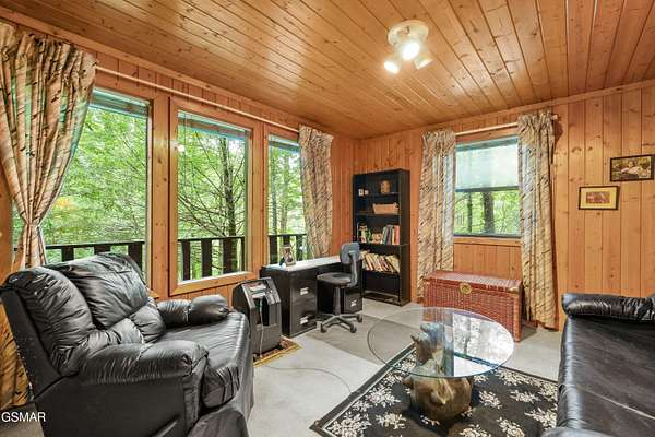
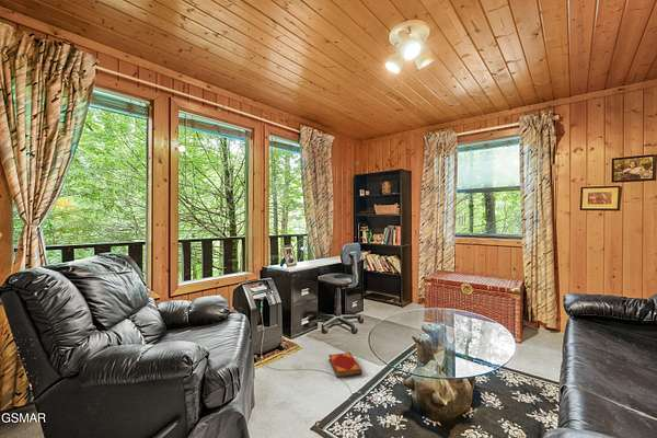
+ hardback book (344, 364)
